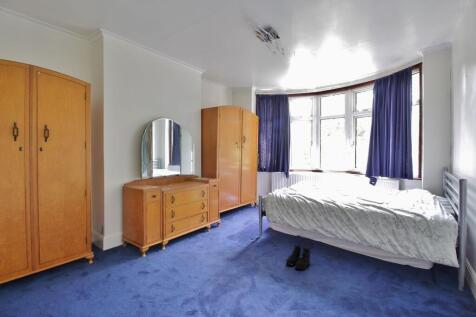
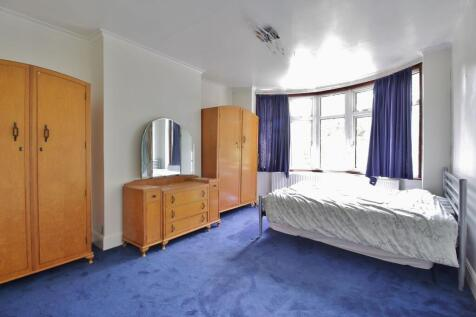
- boots (298, 255)
